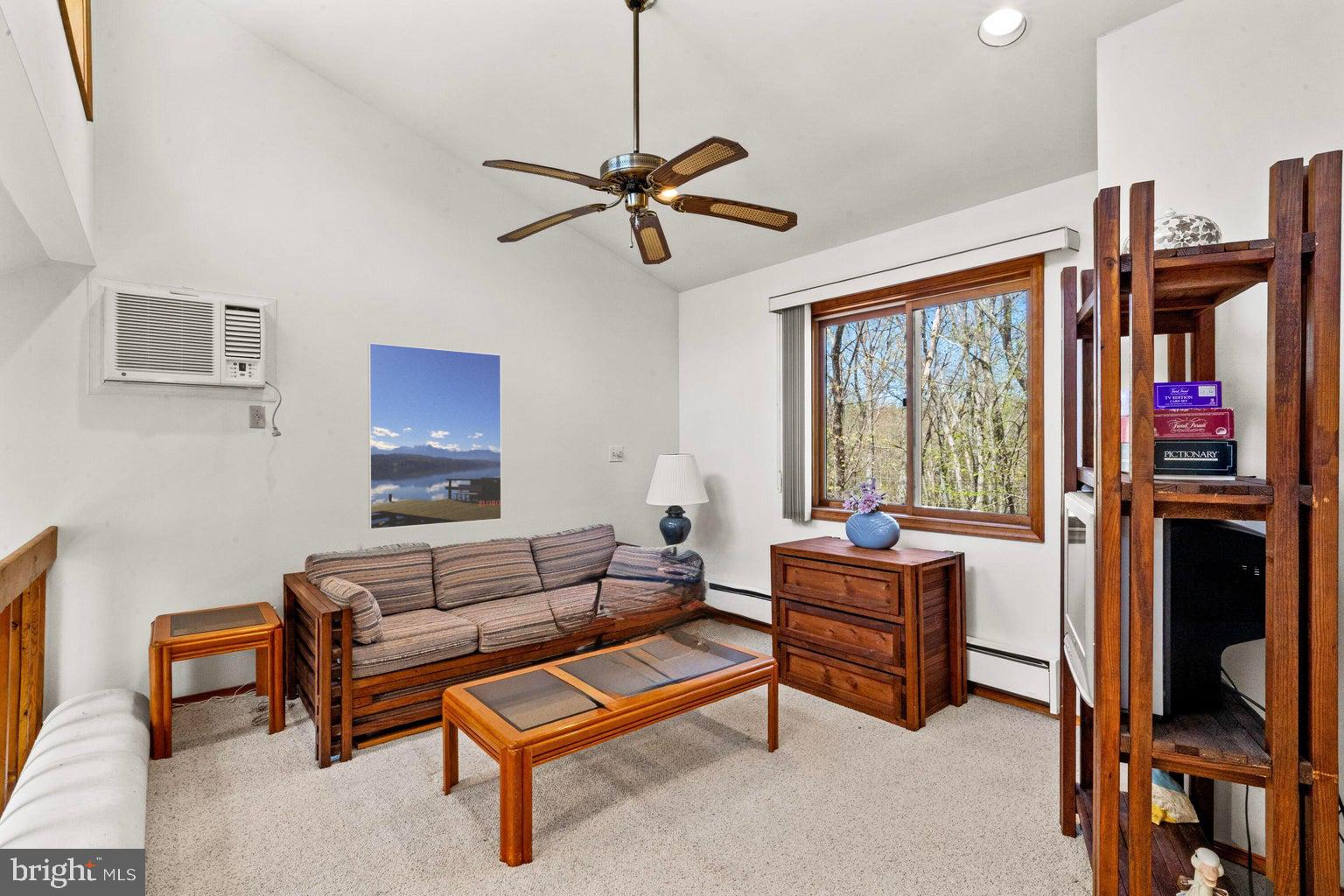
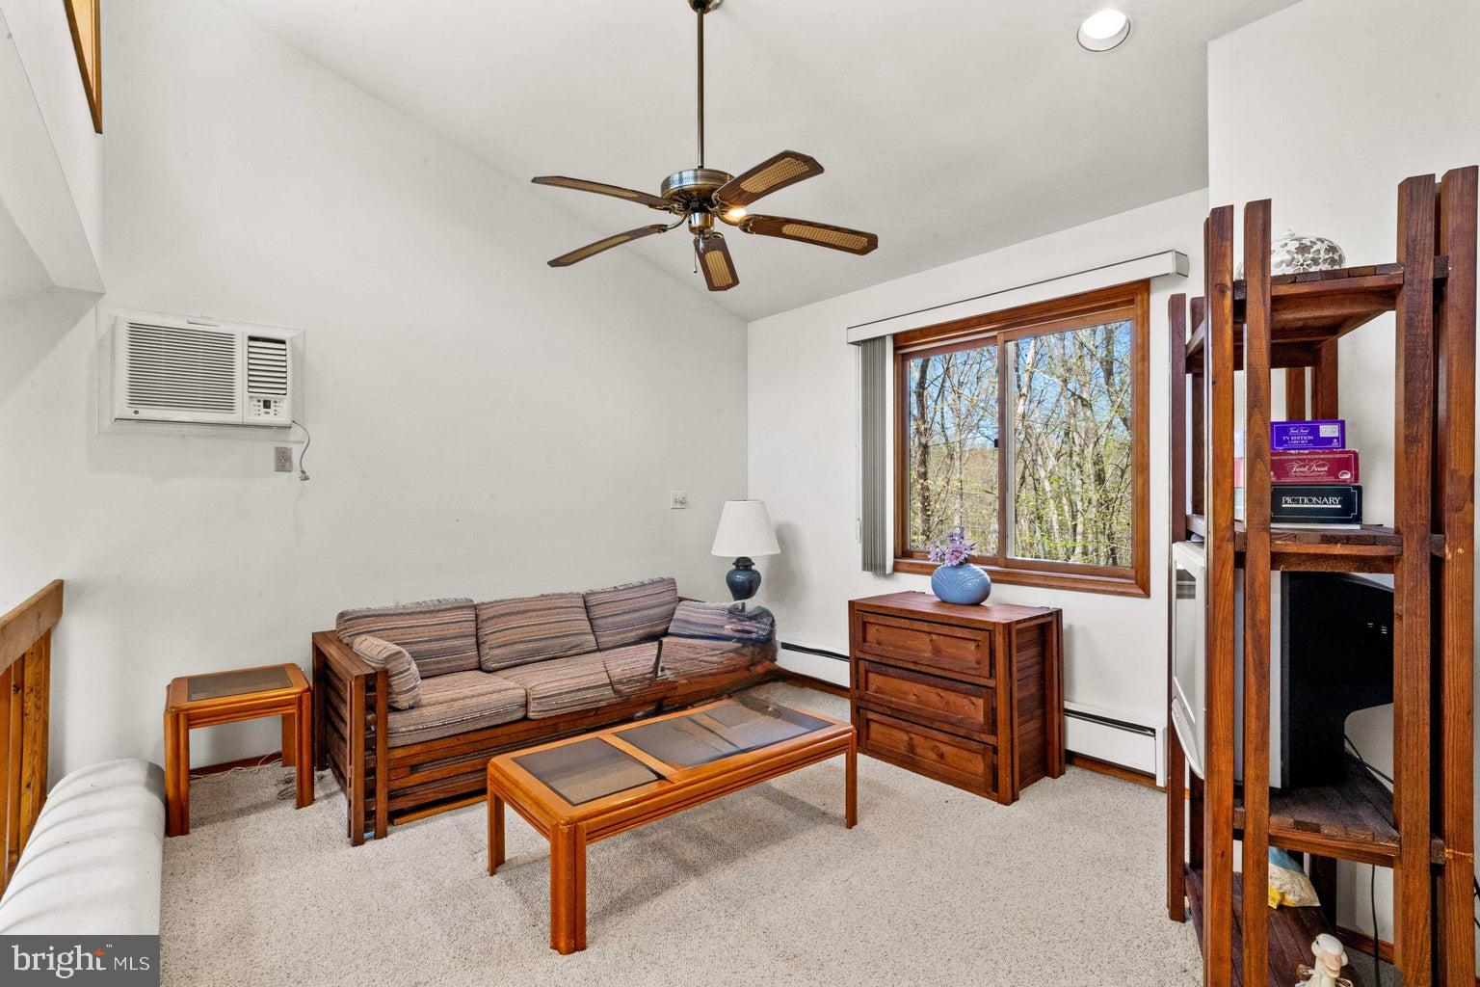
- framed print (438, 437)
